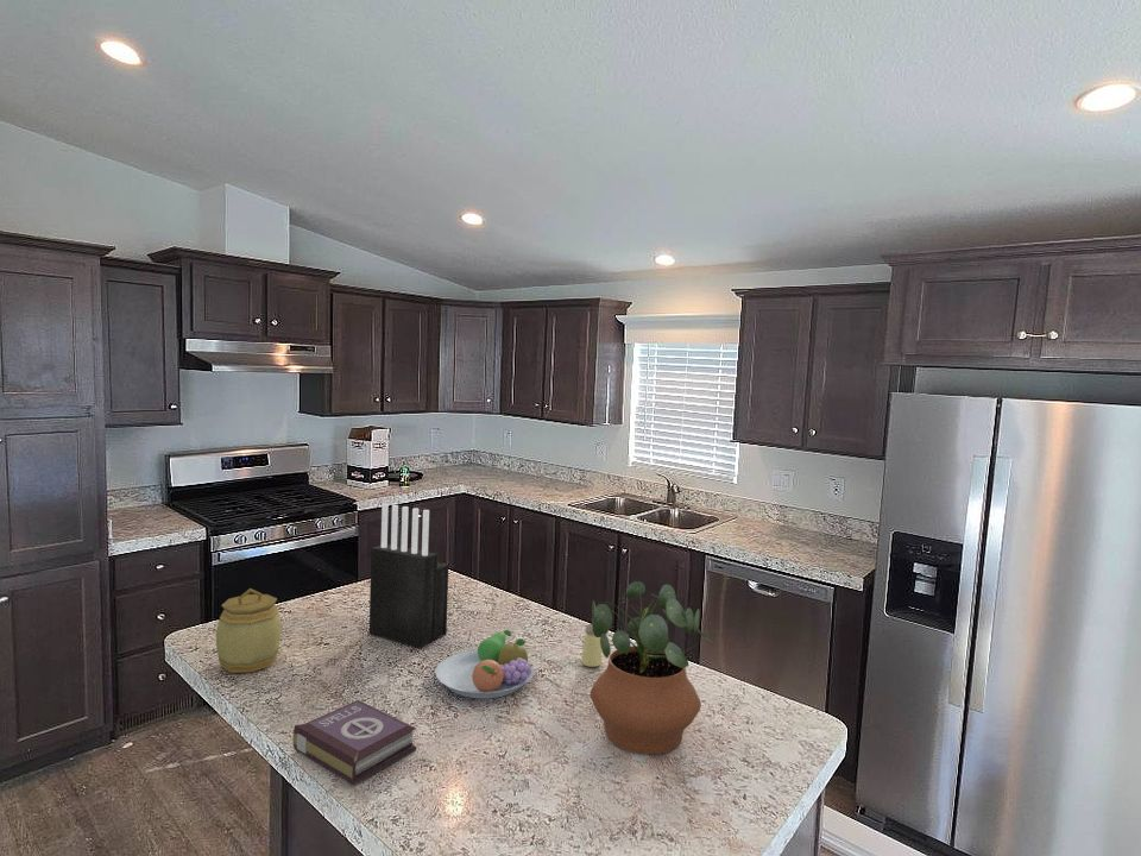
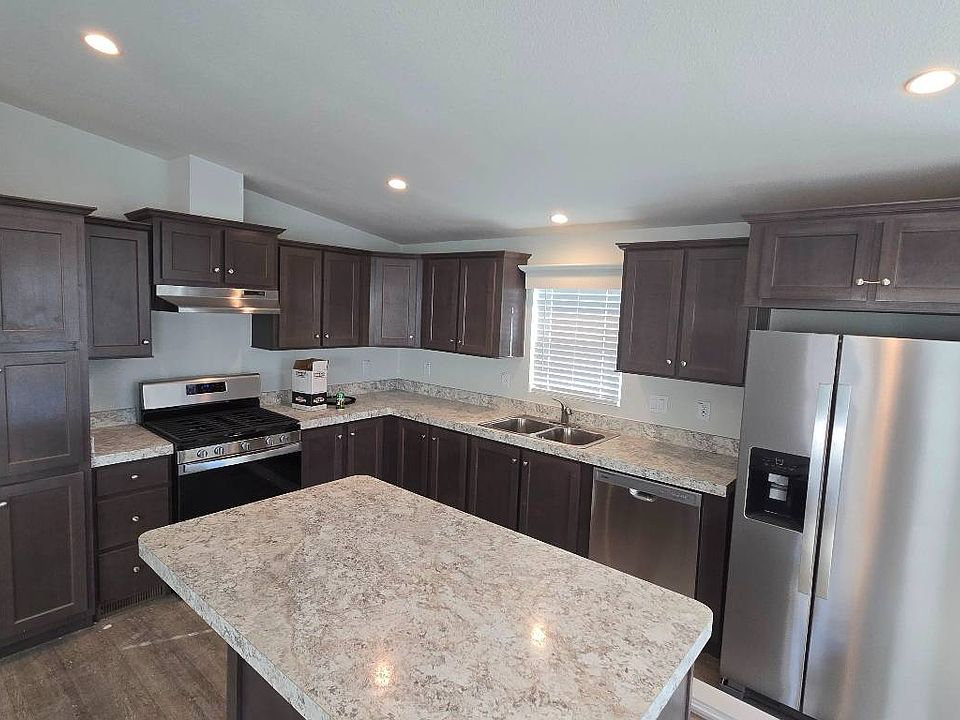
- book (354, 737)
- jar (250, 625)
- saltshaker (592, 643)
- fruit bowl (488, 659)
- potted plant (651, 656)
- knife block (412, 568)
